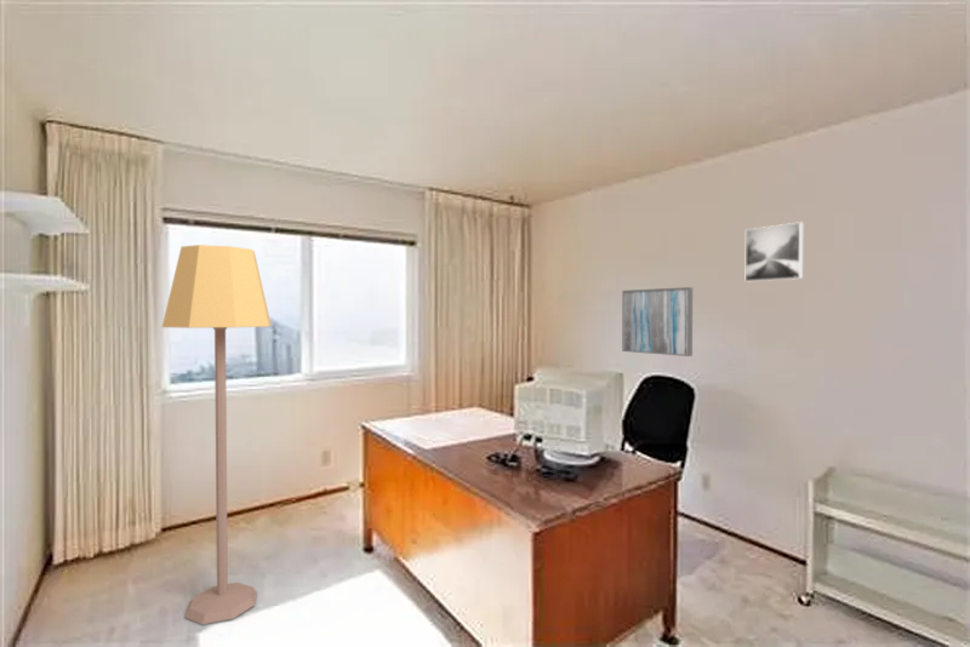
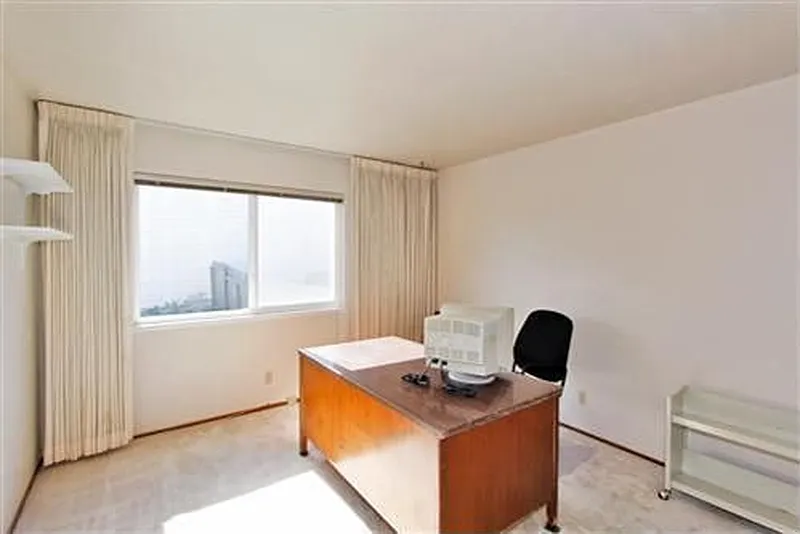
- lamp (221, 428)
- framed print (772, 253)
- wall art (655, 321)
